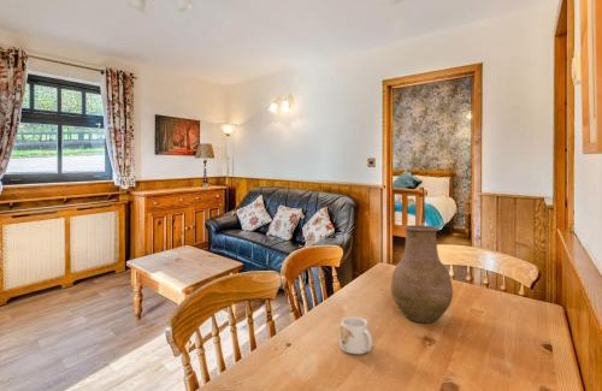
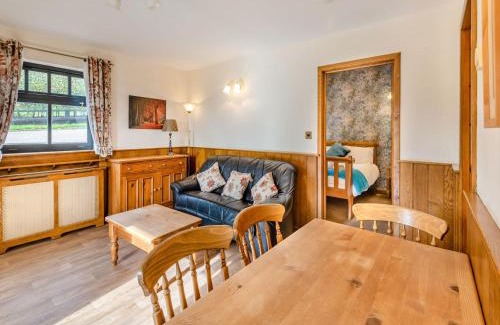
- vase (420, 272)
- mug (358, 337)
